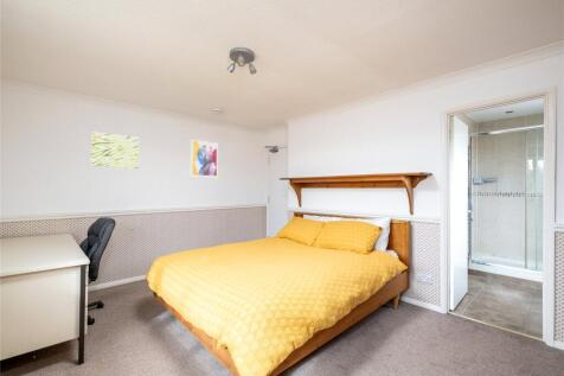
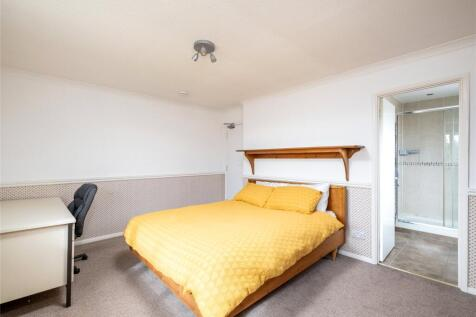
- wall art (204, 159)
- wall art (115, 151)
